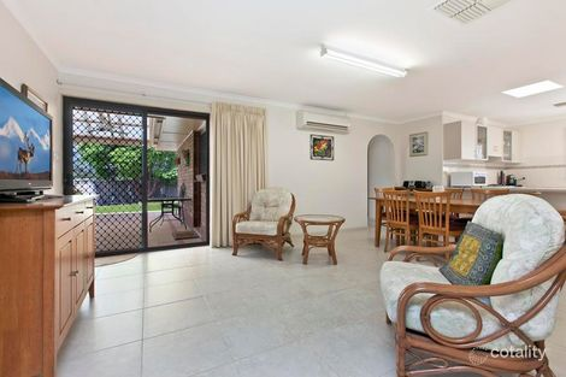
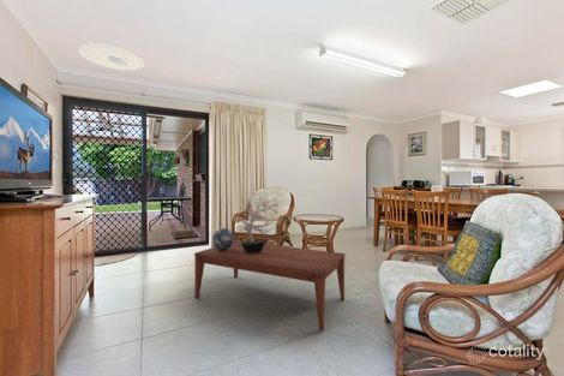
+ ceiling light (113, 55)
+ decorative ball (223, 238)
+ potted plant (259, 226)
+ coffee table (269, 274)
